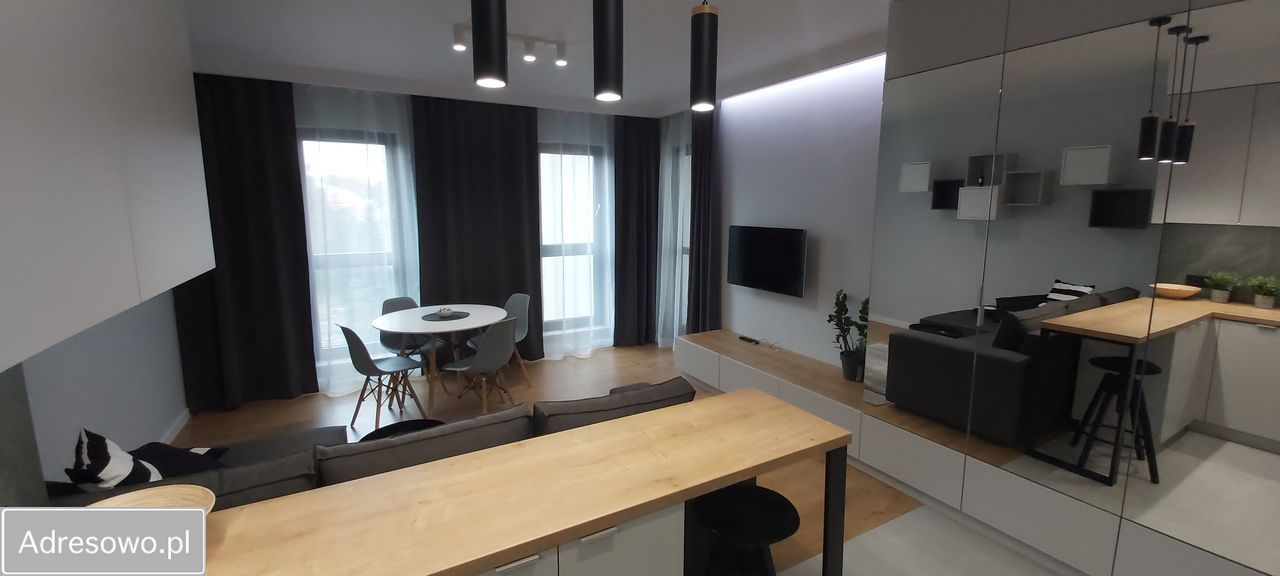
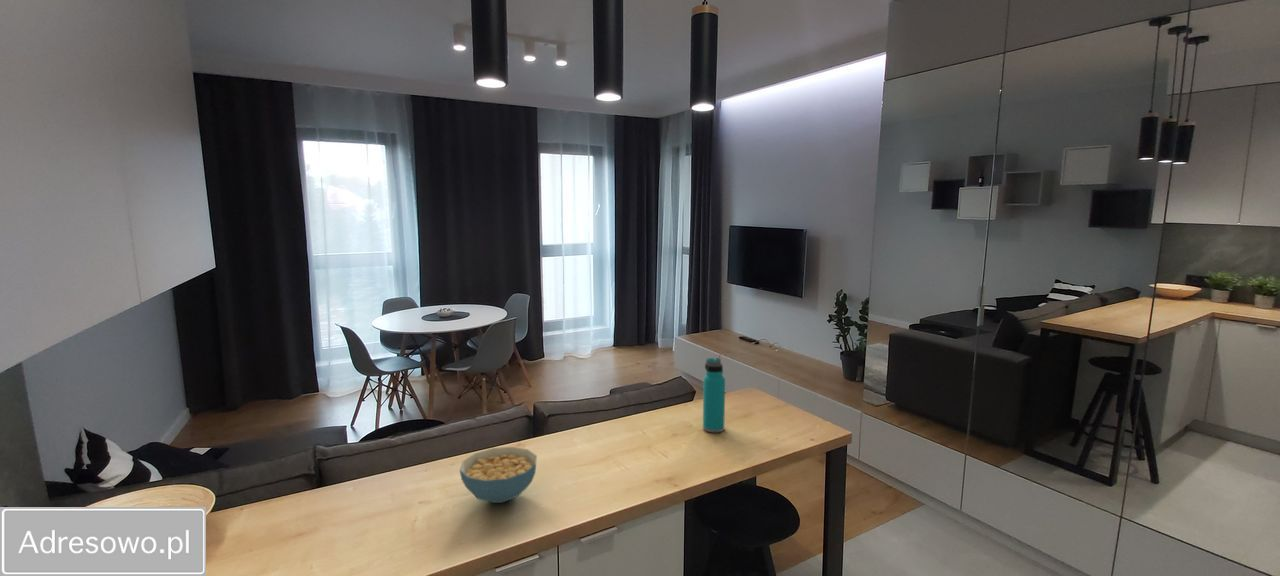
+ water bottle (714, 393)
+ cereal bowl (499, 479)
